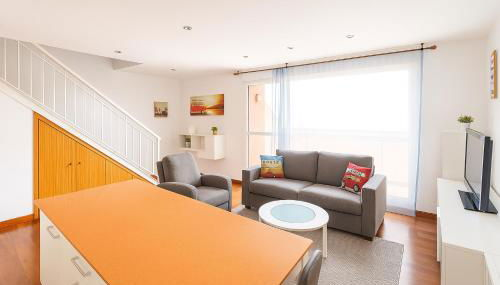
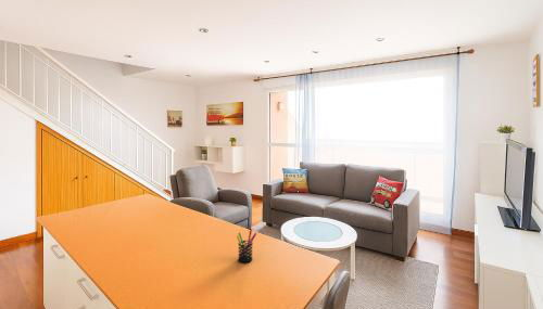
+ pen holder (244, 244)
